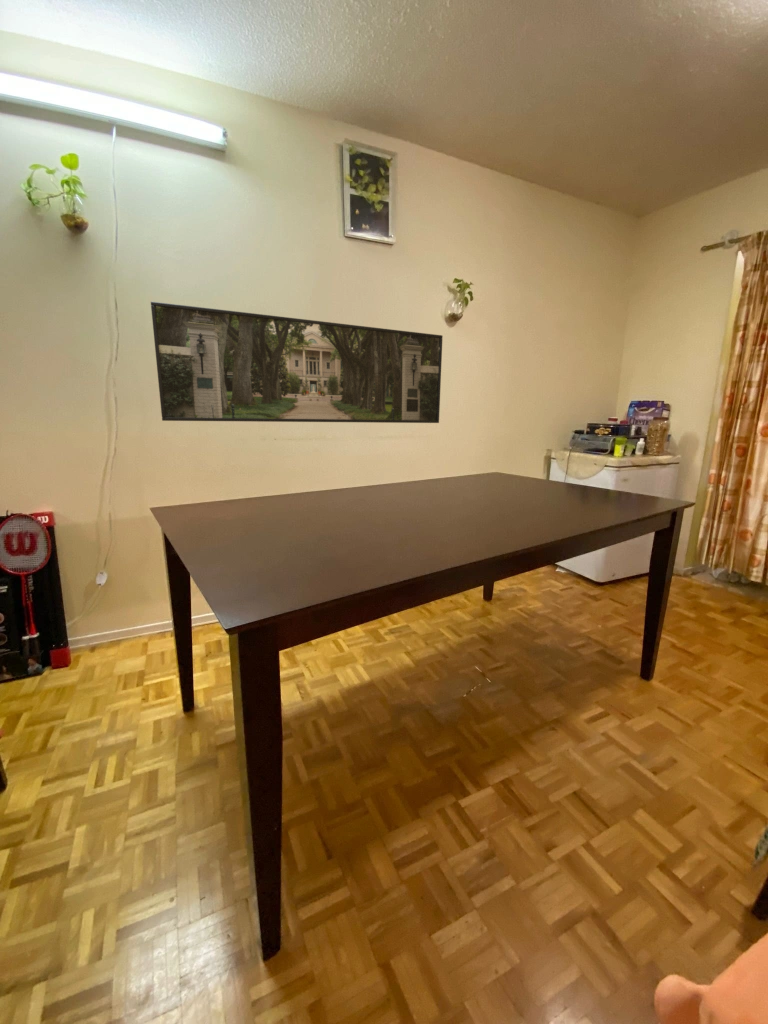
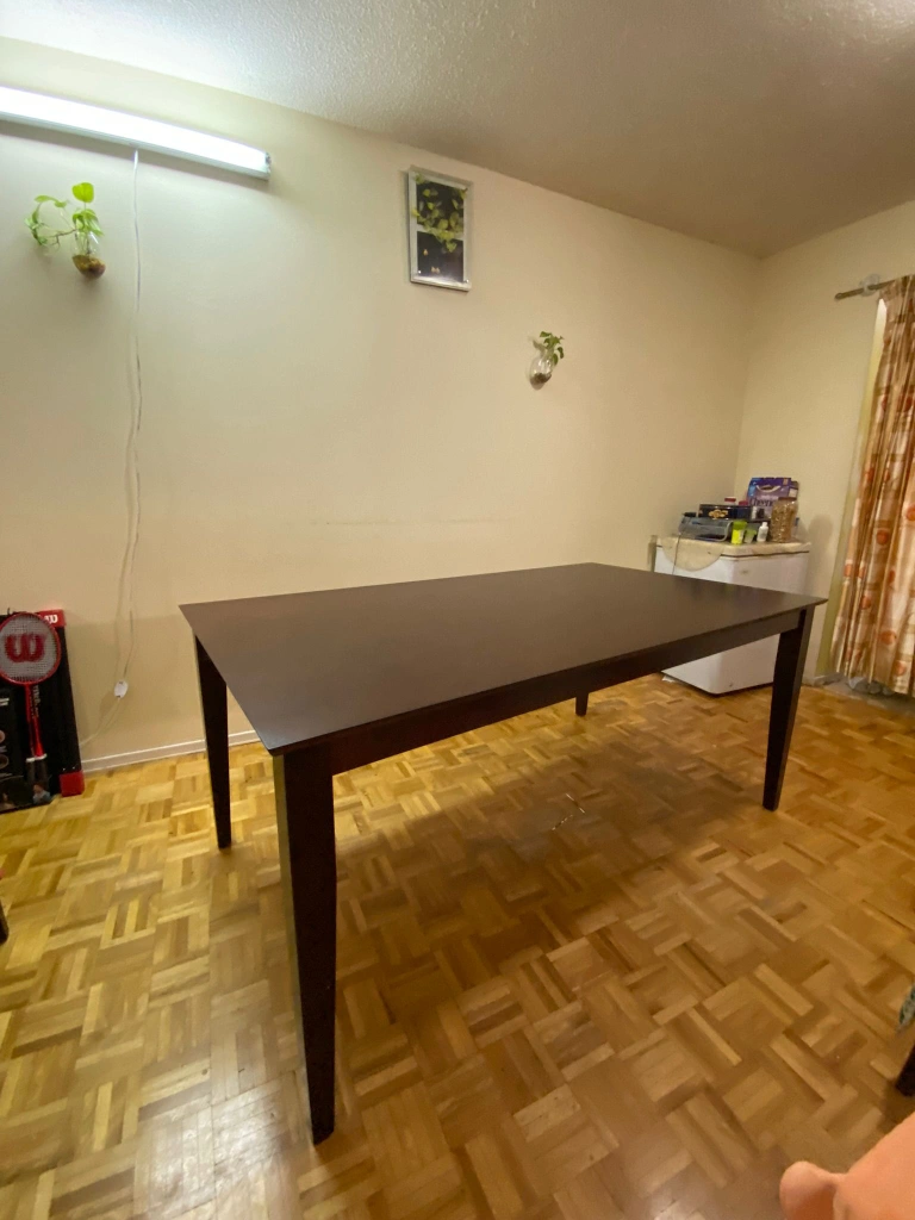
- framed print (319, 372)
